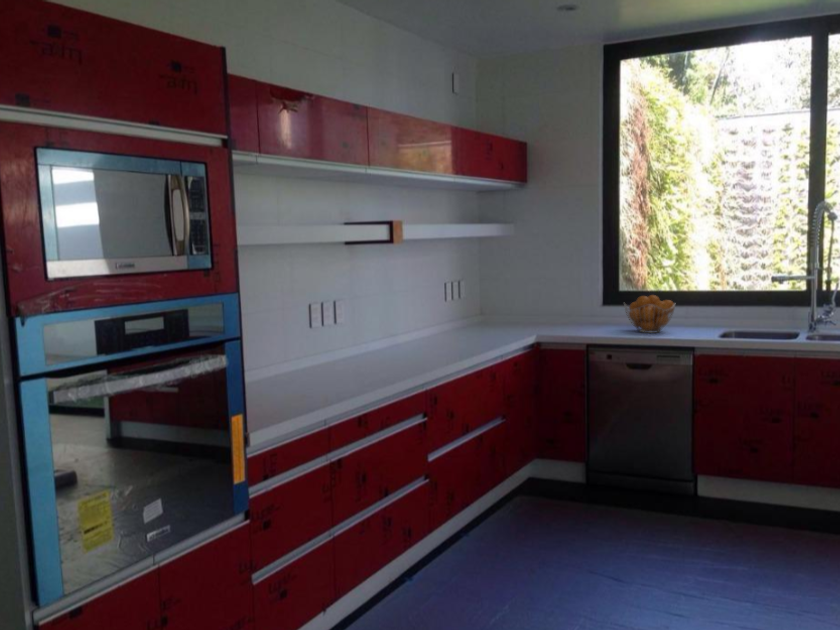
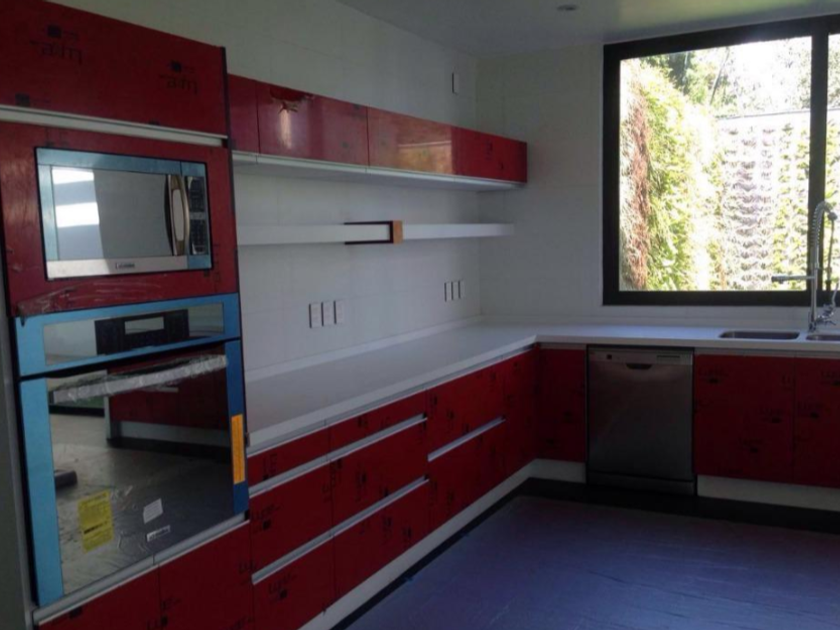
- fruit basket (649, 313)
